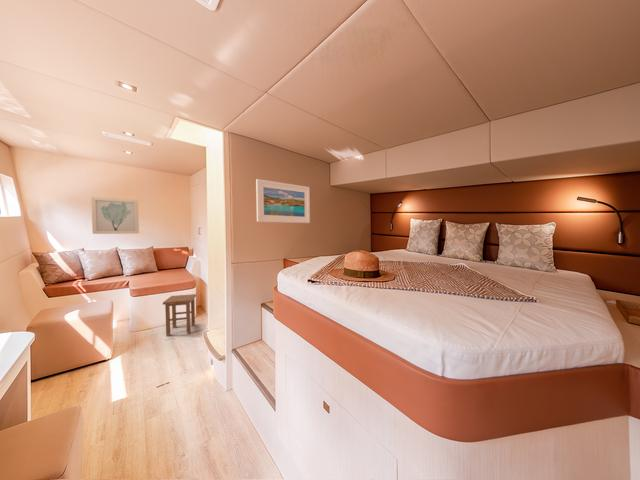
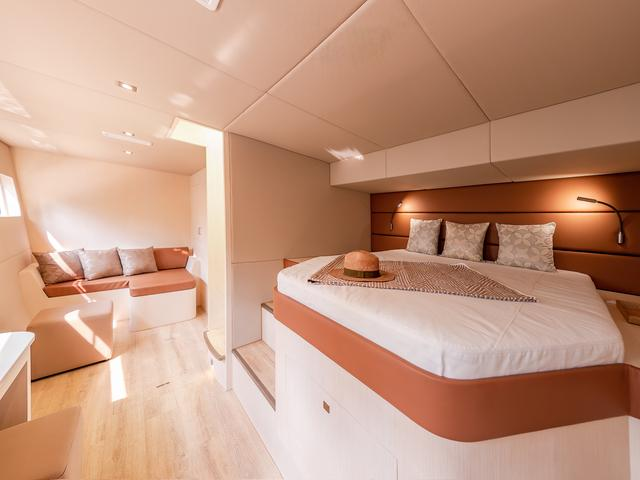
- wall art (116, 216)
- stool (181, 313)
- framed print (285, 202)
